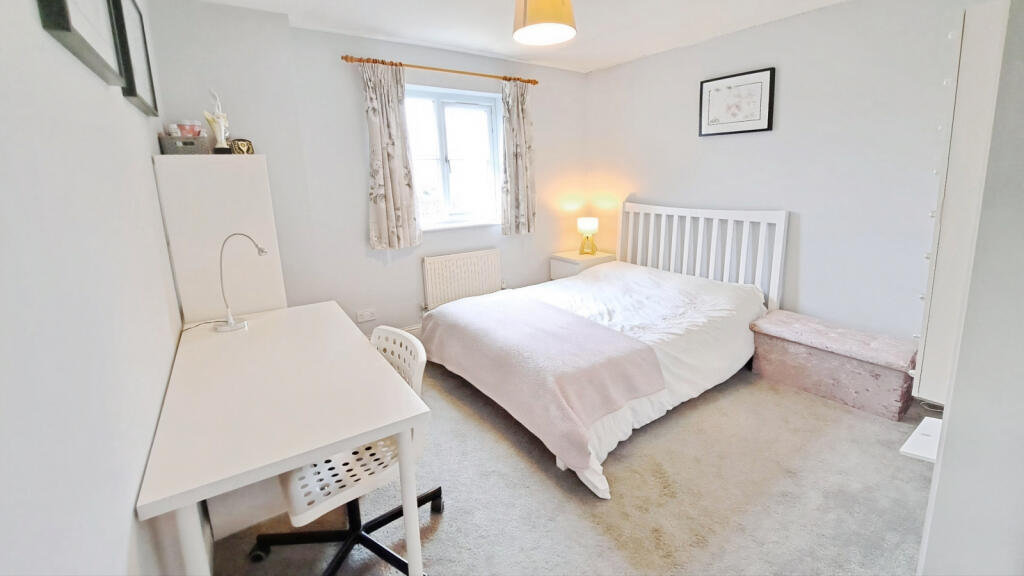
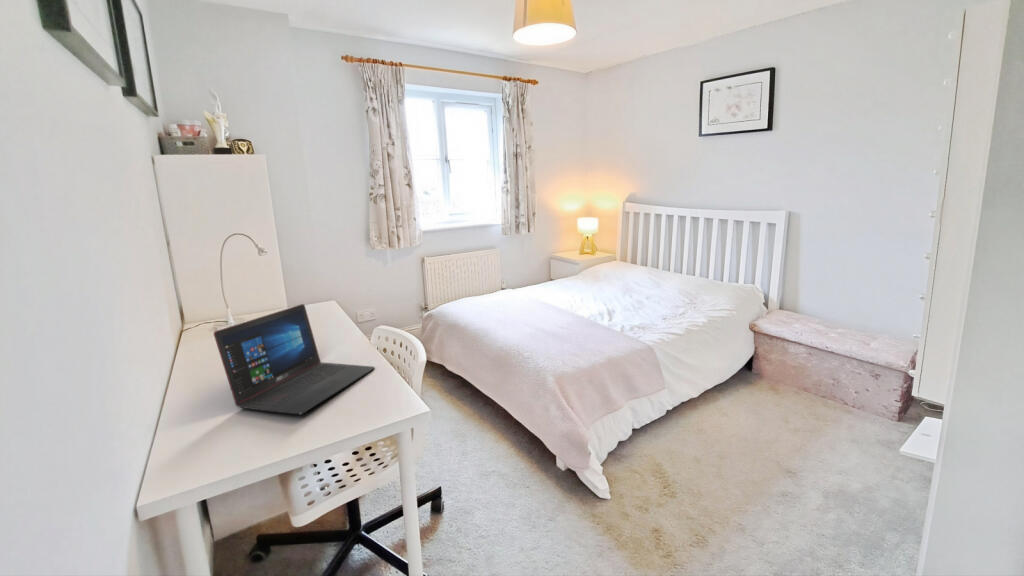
+ laptop (302, 352)
